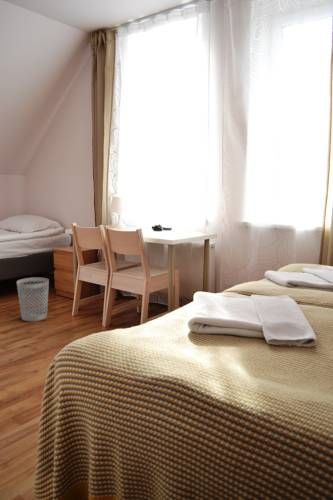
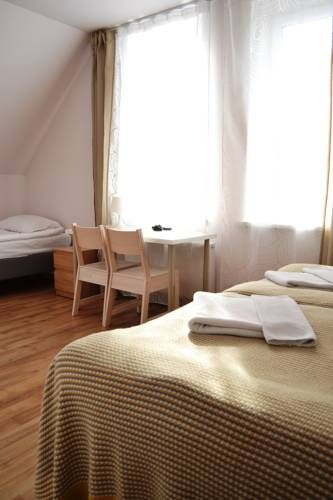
- wastebasket (33, 299)
